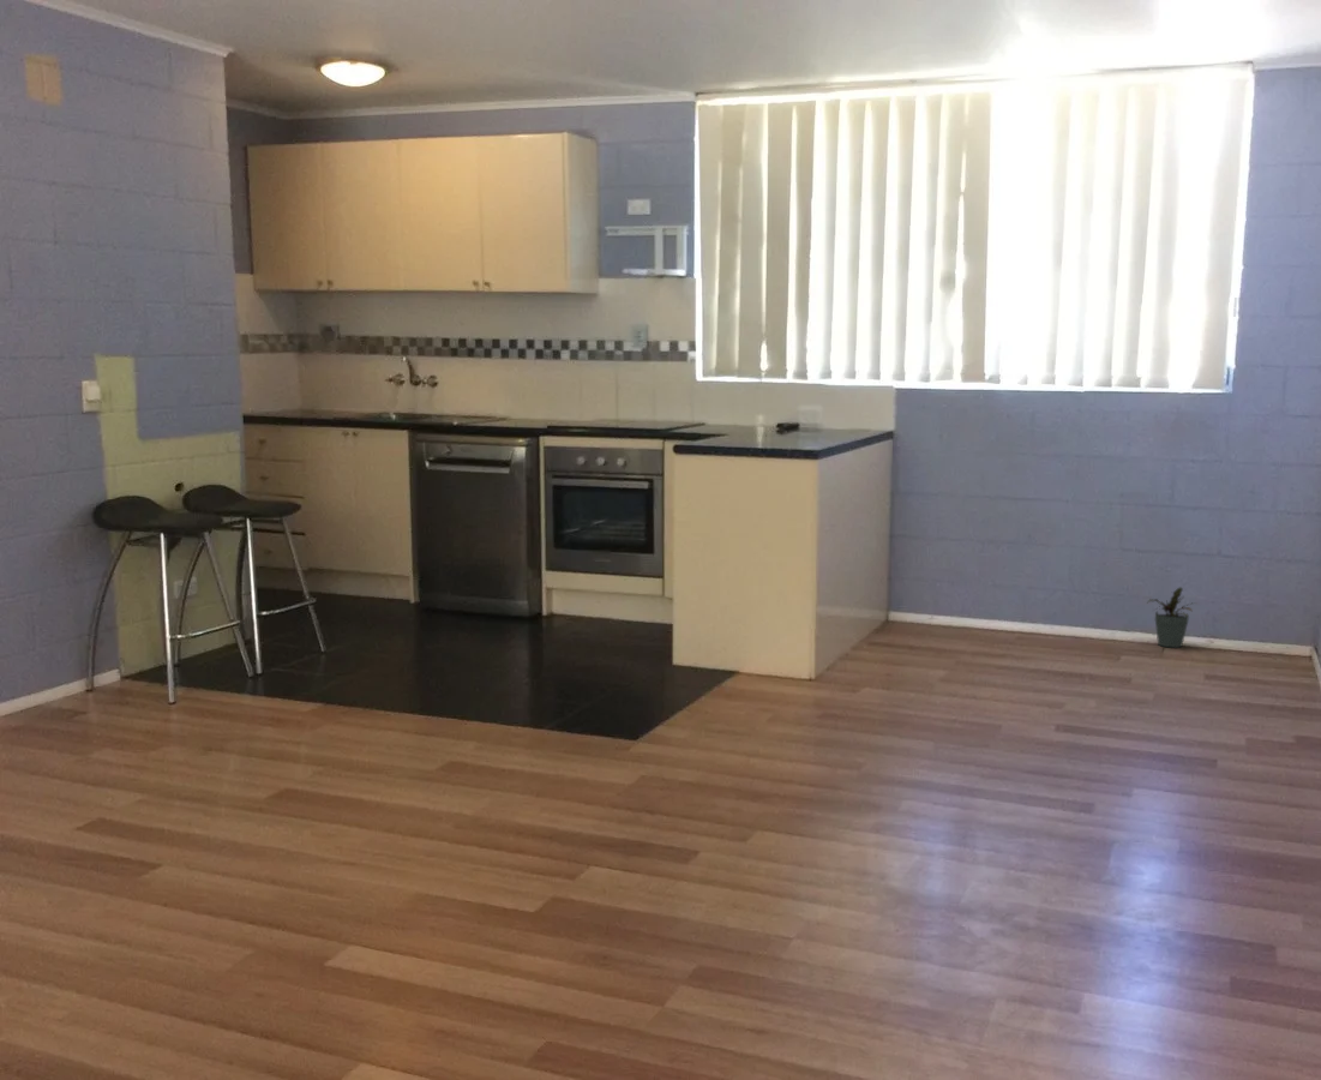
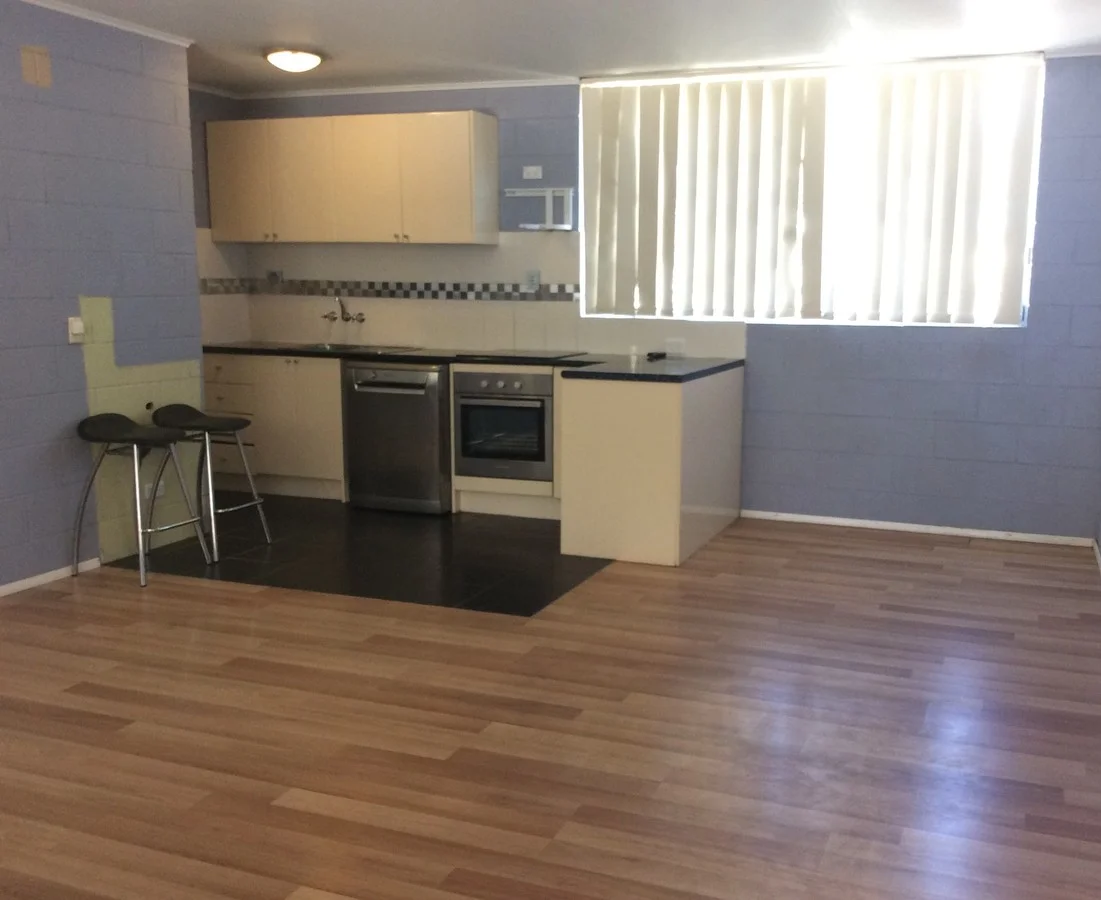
- potted plant (1170, 616)
